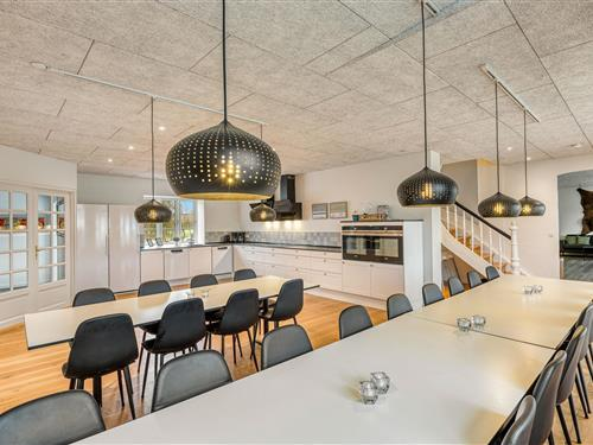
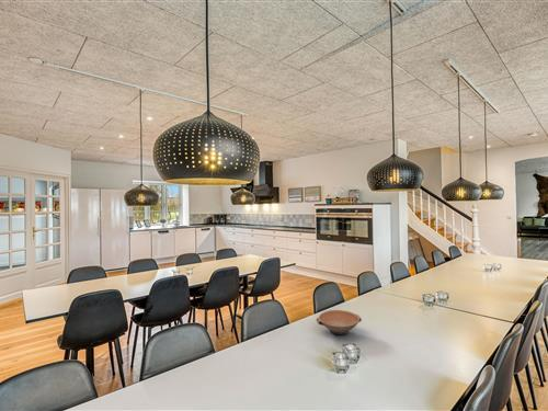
+ bowl (339, 323)
